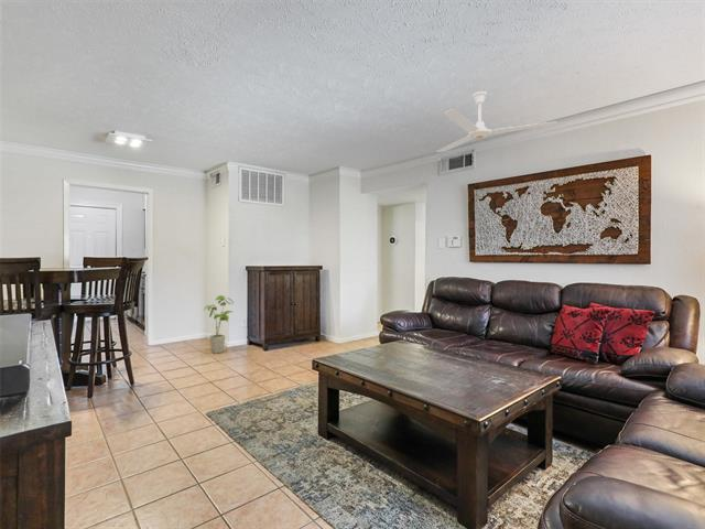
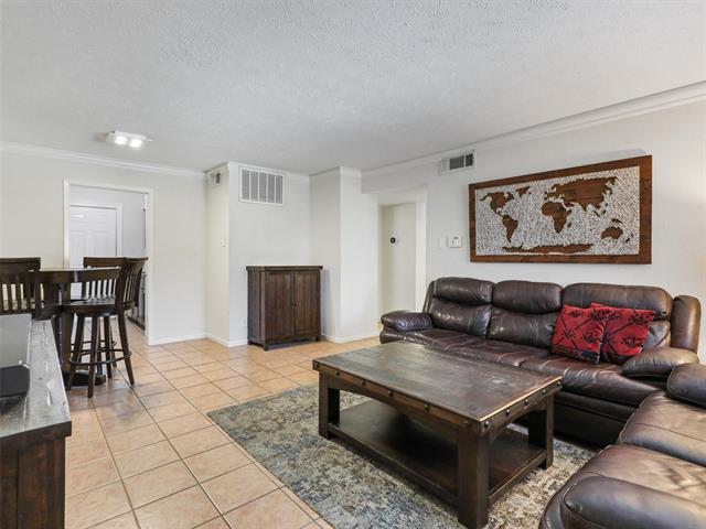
- house plant (219, 323)
- ceiling fan (480, 111)
